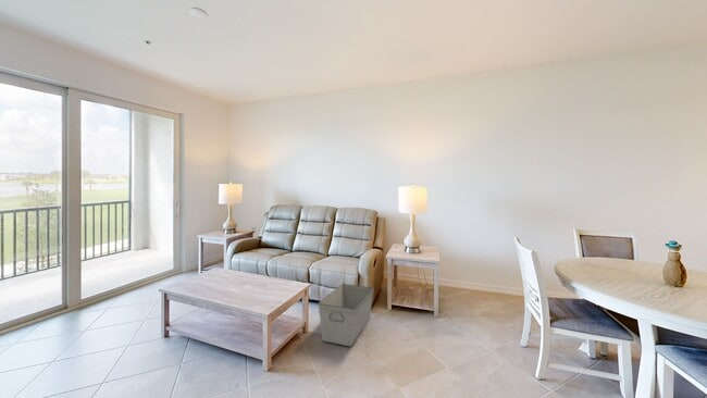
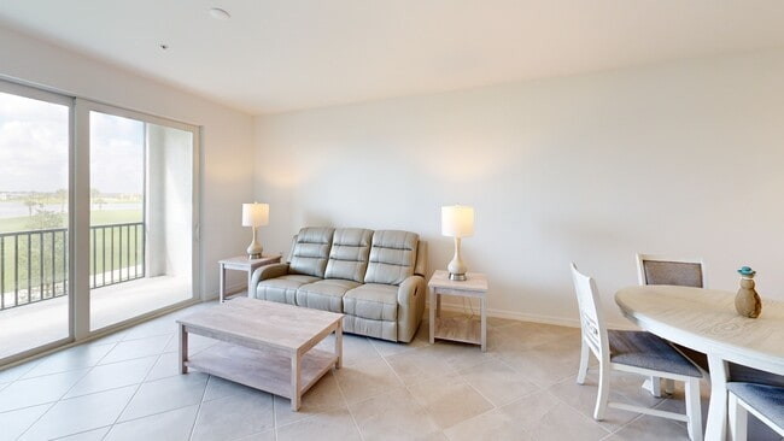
- storage bin (348, 311)
